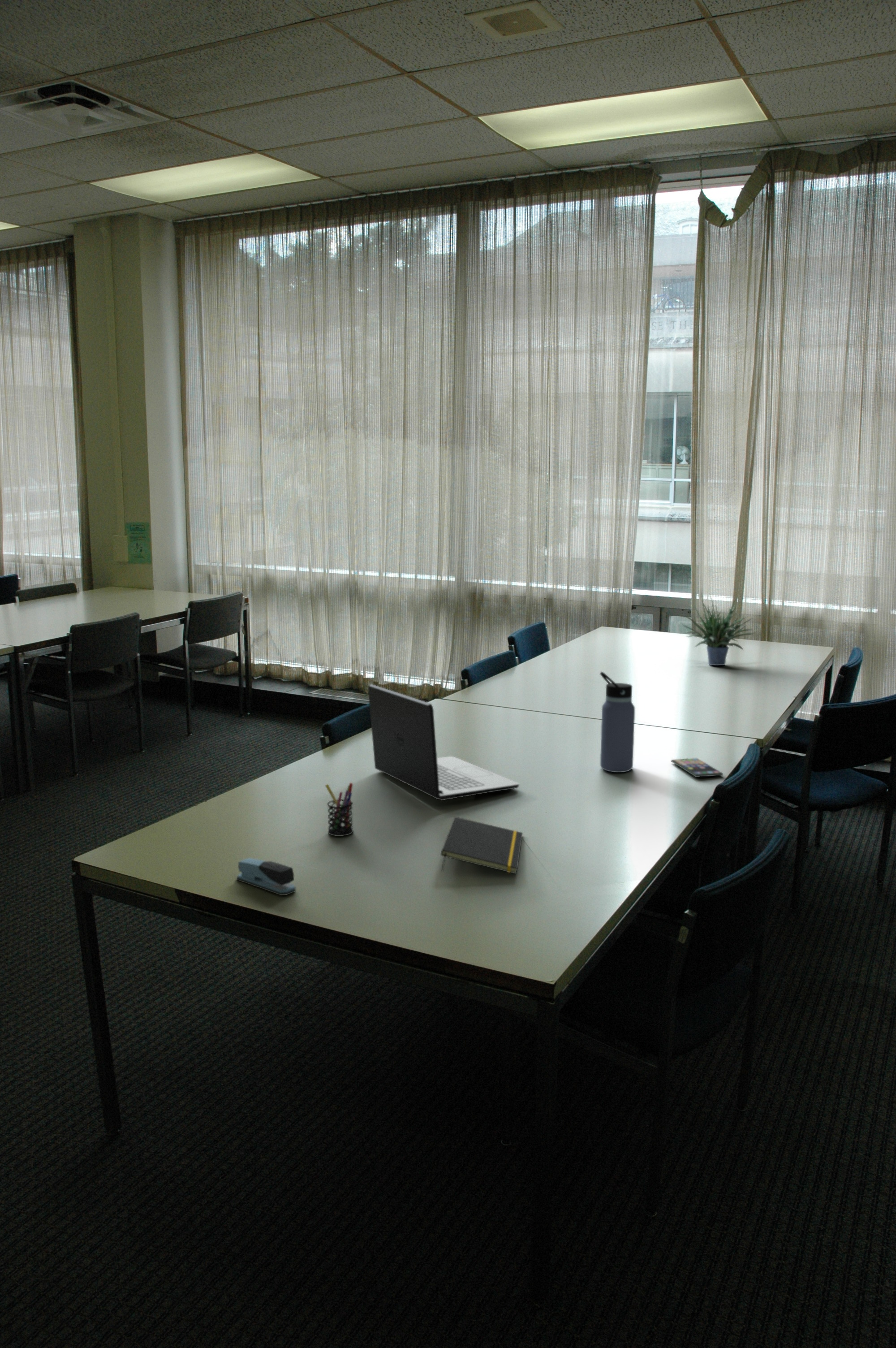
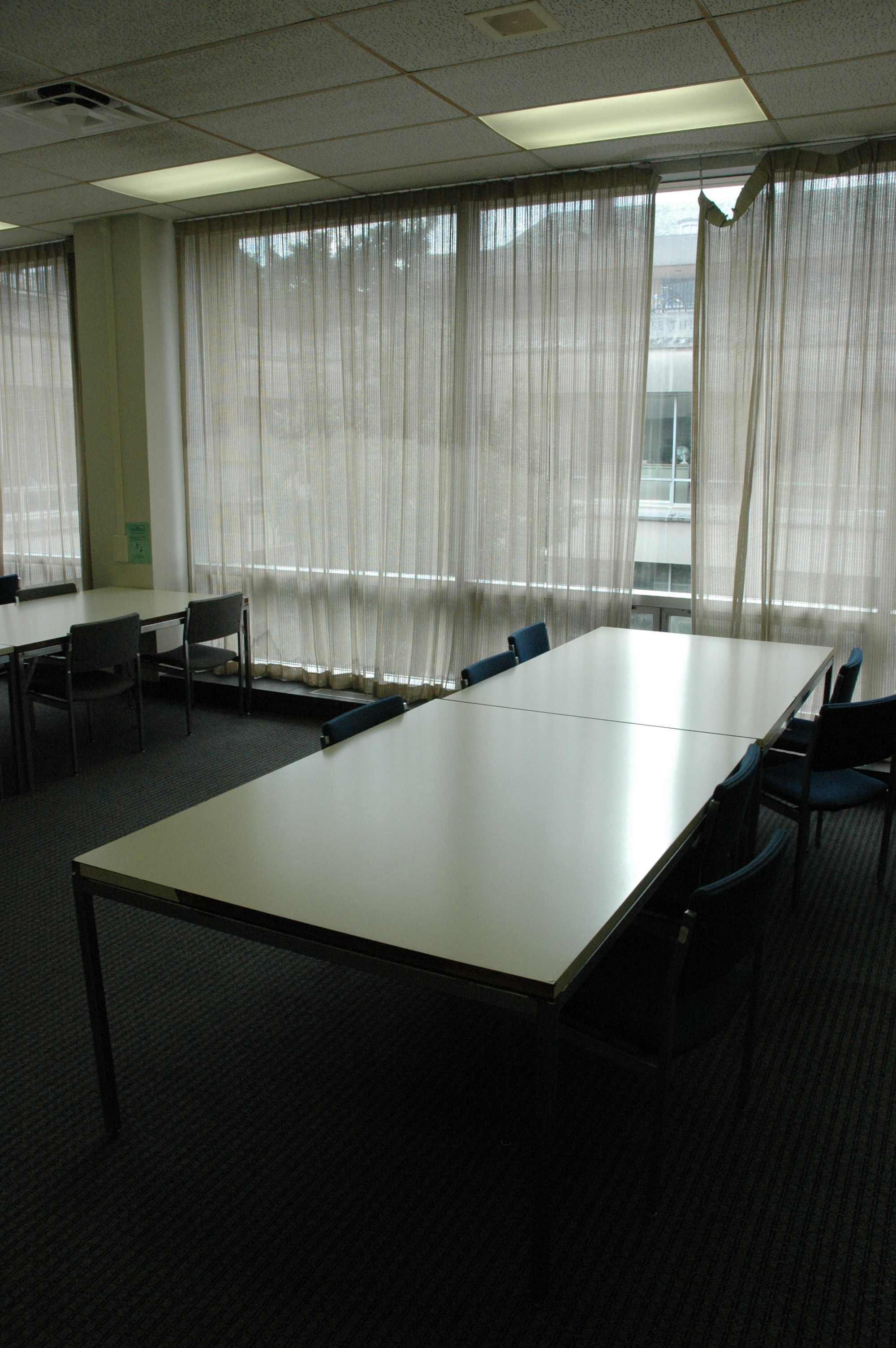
- potted plant (715, 626)
- smartphone (696, 767)
- water bottle (616, 721)
- notepad (483, 843)
- stapler (266, 873)
- pen holder (343, 806)
- laptop (435, 735)
